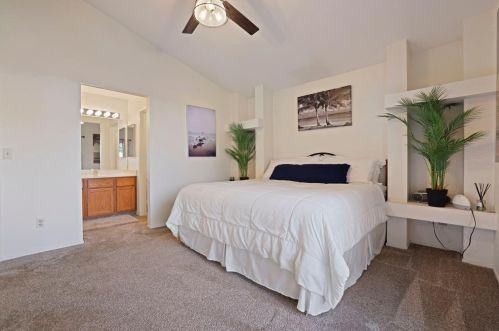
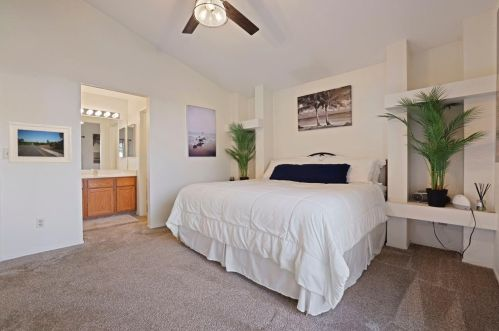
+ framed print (42, 143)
